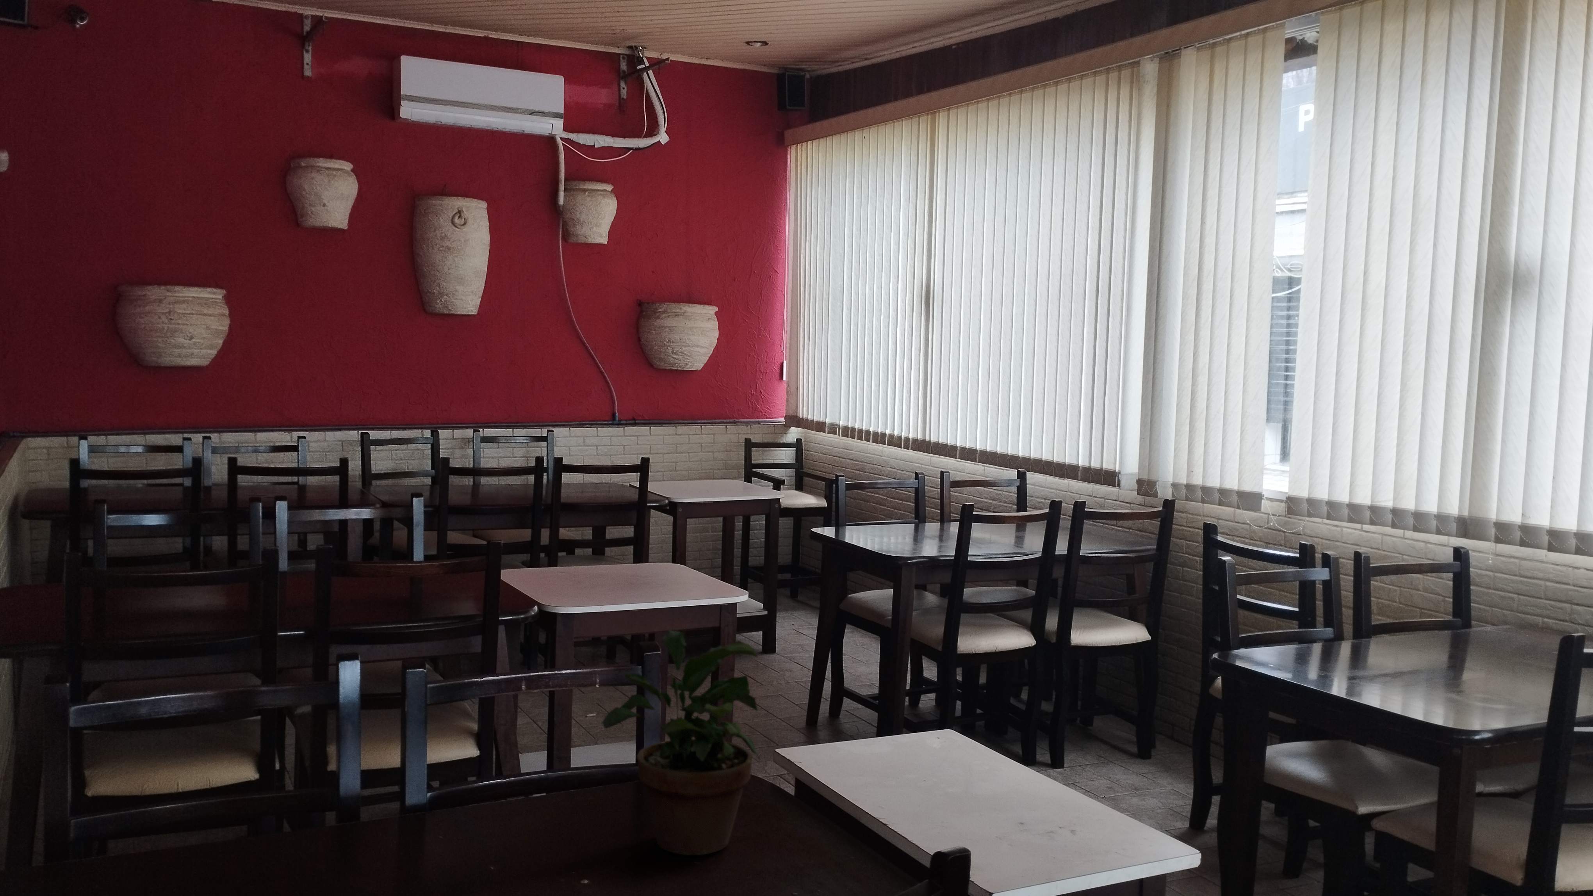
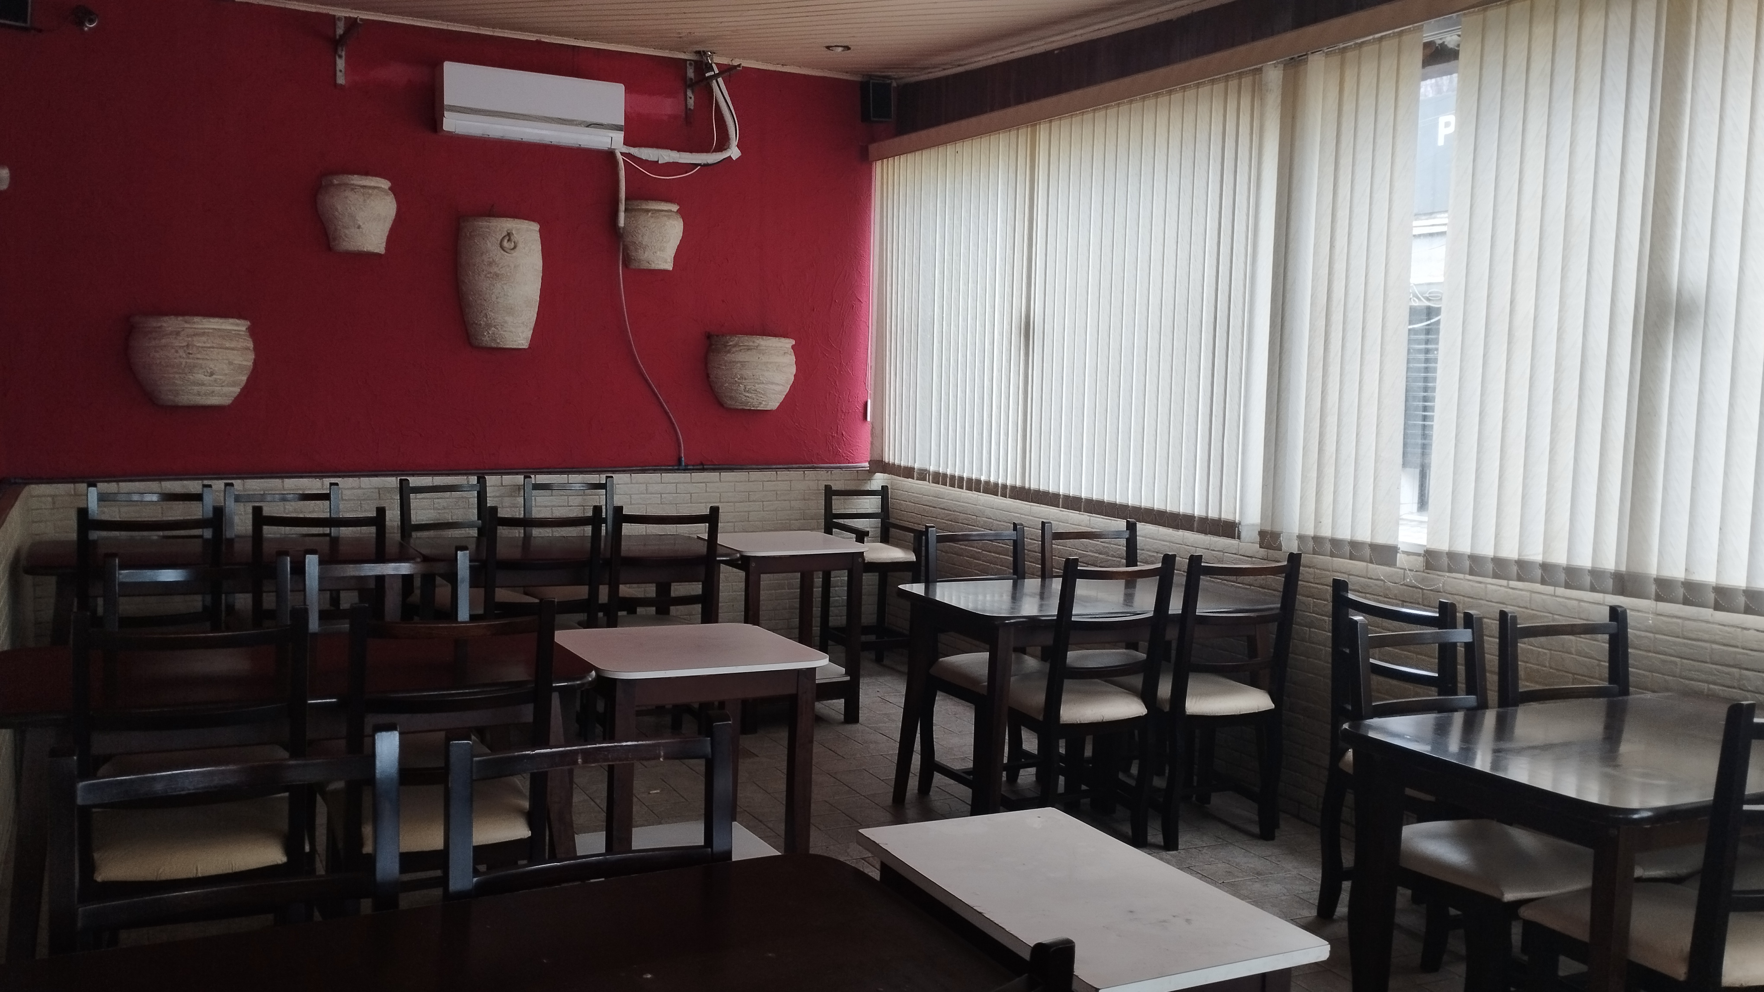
- potted plant (679, 735)
